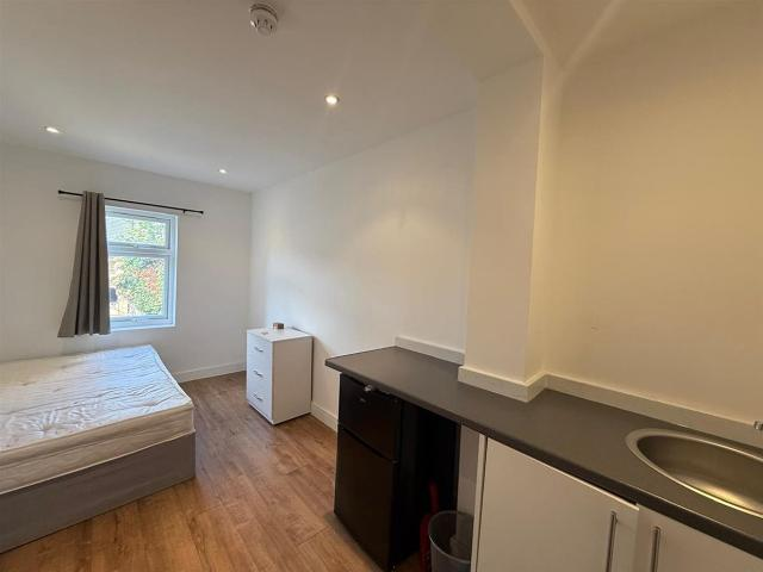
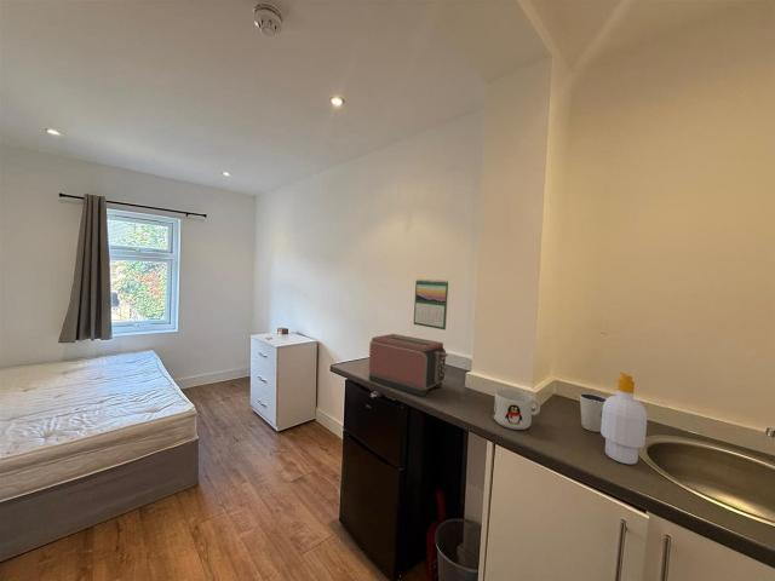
+ toaster (409, 362)
+ dixie cup (592, 413)
+ calendar (430, 303)
+ soap bottle (624, 416)
+ mug (518, 408)
